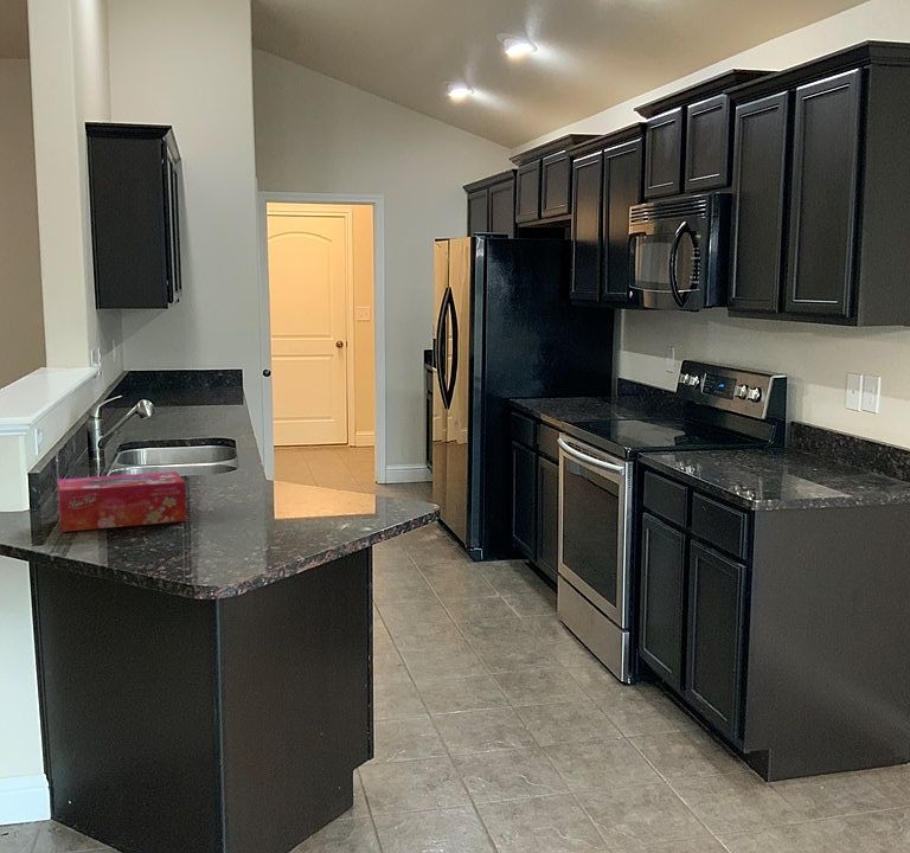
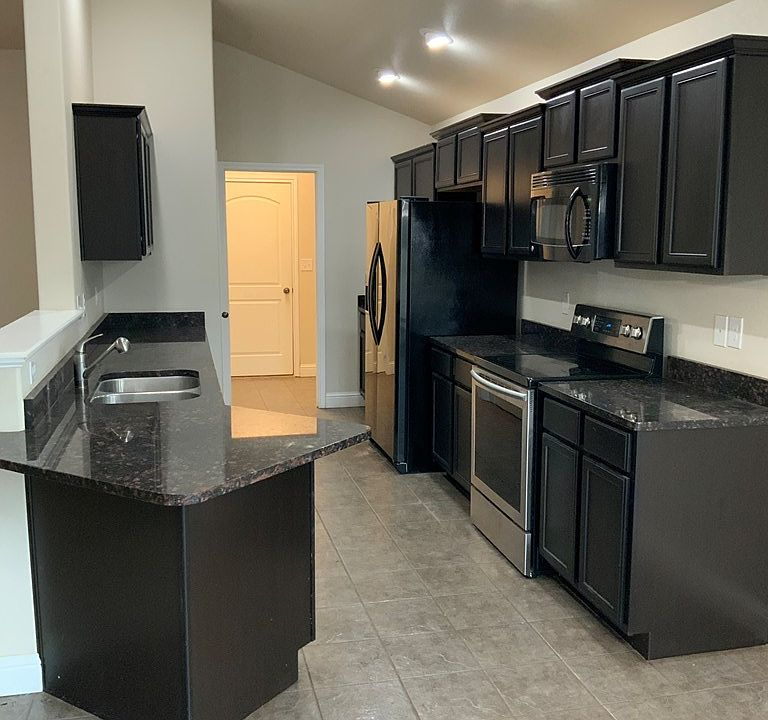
- tissue box (121, 500)
